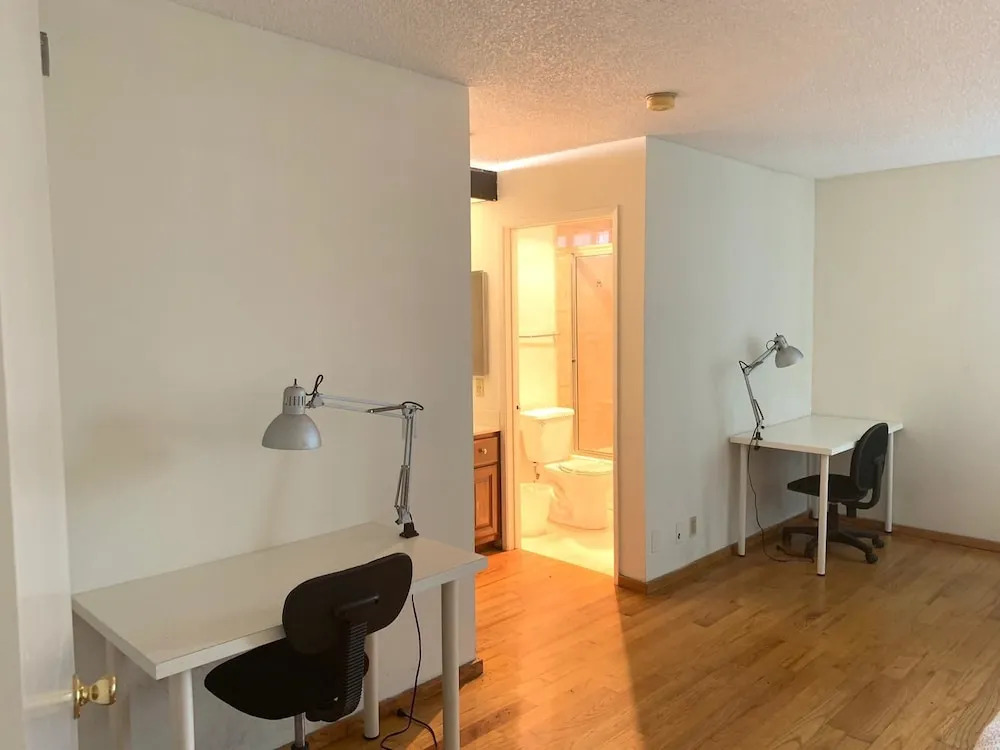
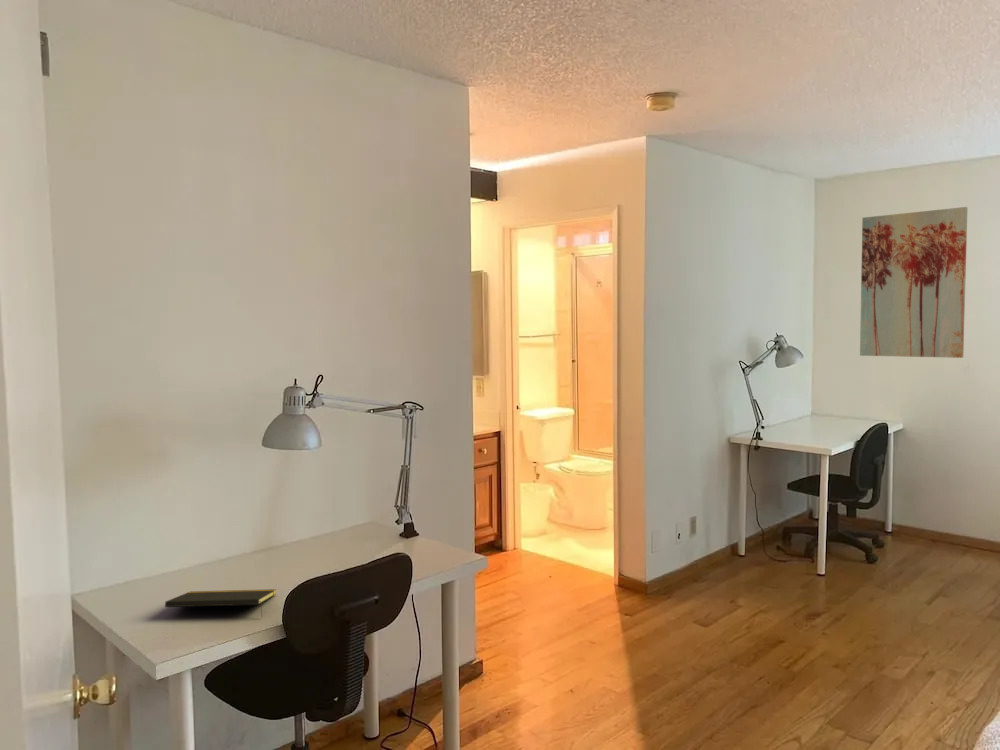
+ notepad (223, 597)
+ wall art (910, 285)
